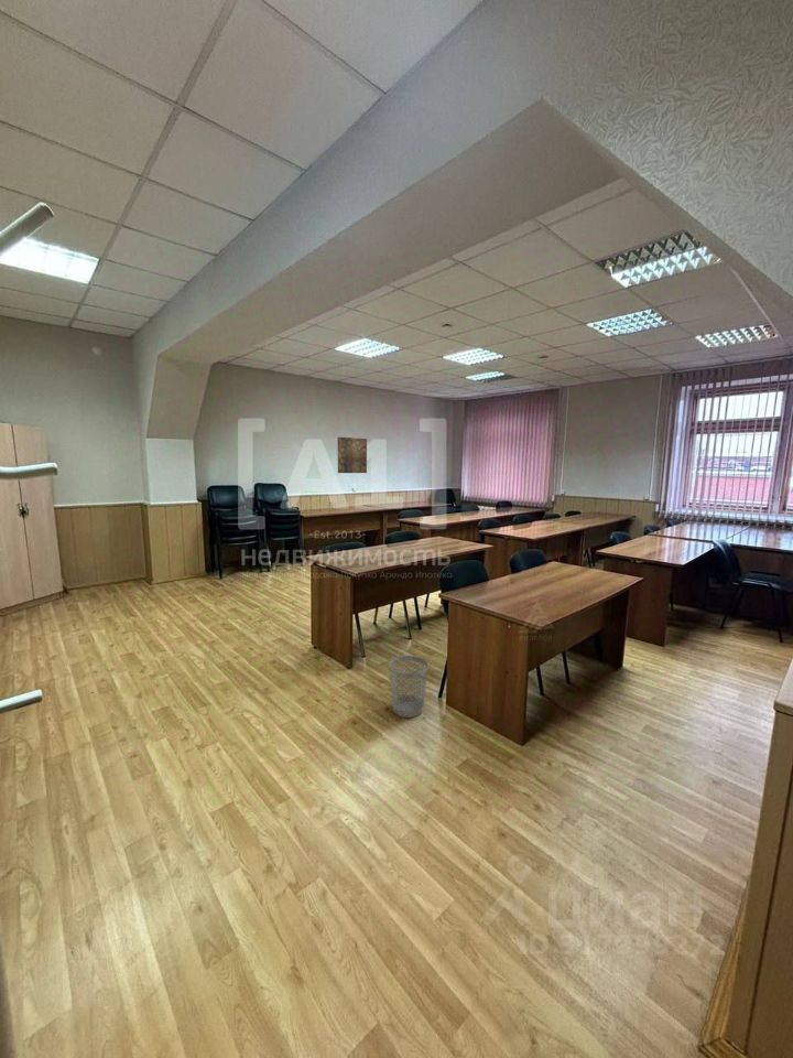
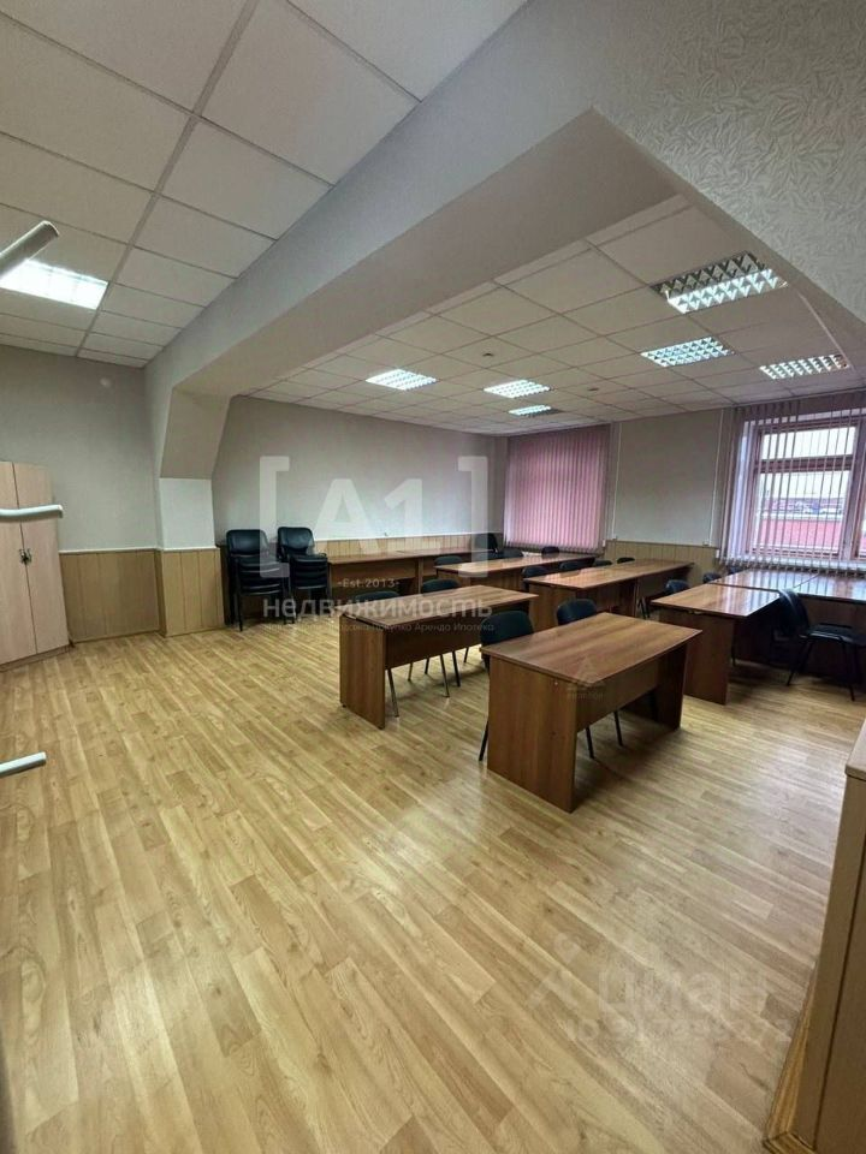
- wall art (352, 455)
- wastebasket (408, 685)
